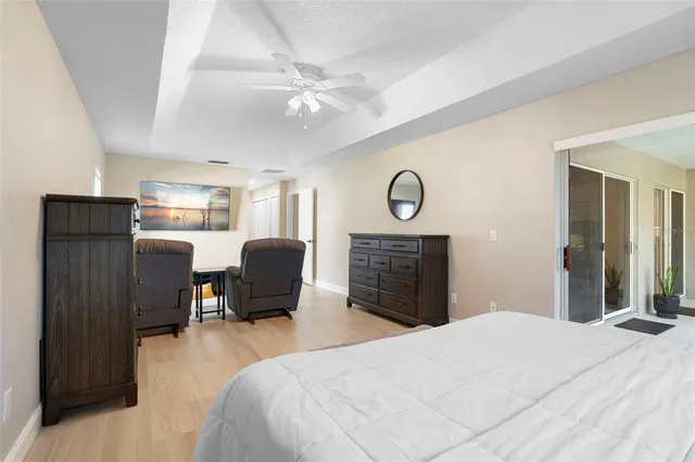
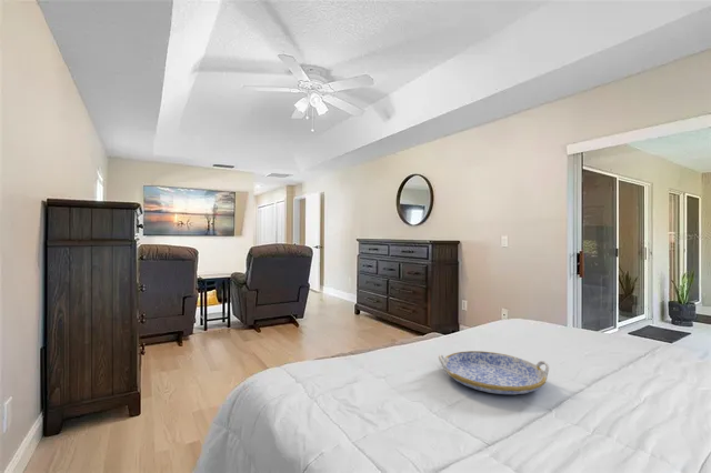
+ serving tray (491, 369)
